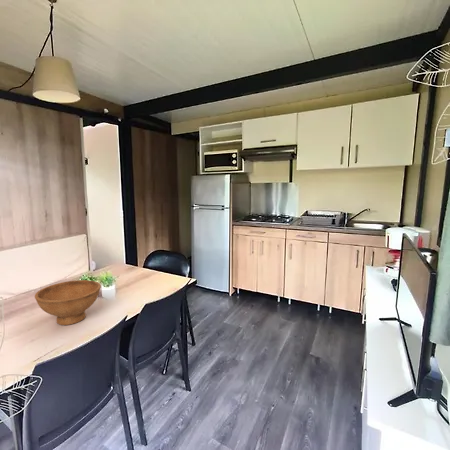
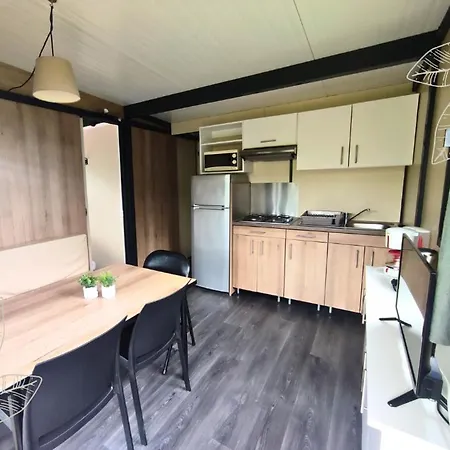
- bowl (70, 304)
